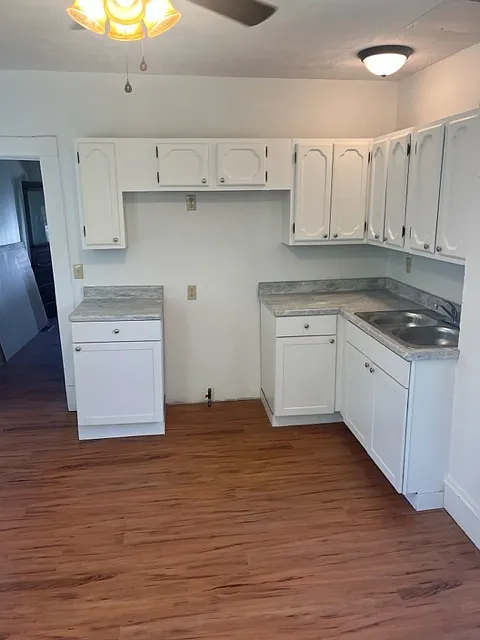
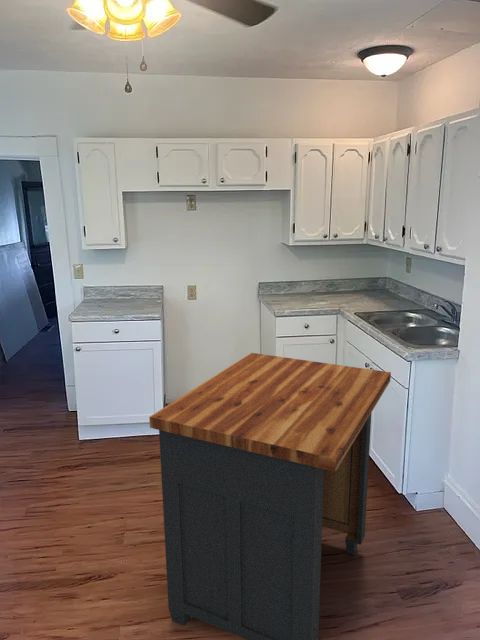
+ kitchen island (281, 492)
